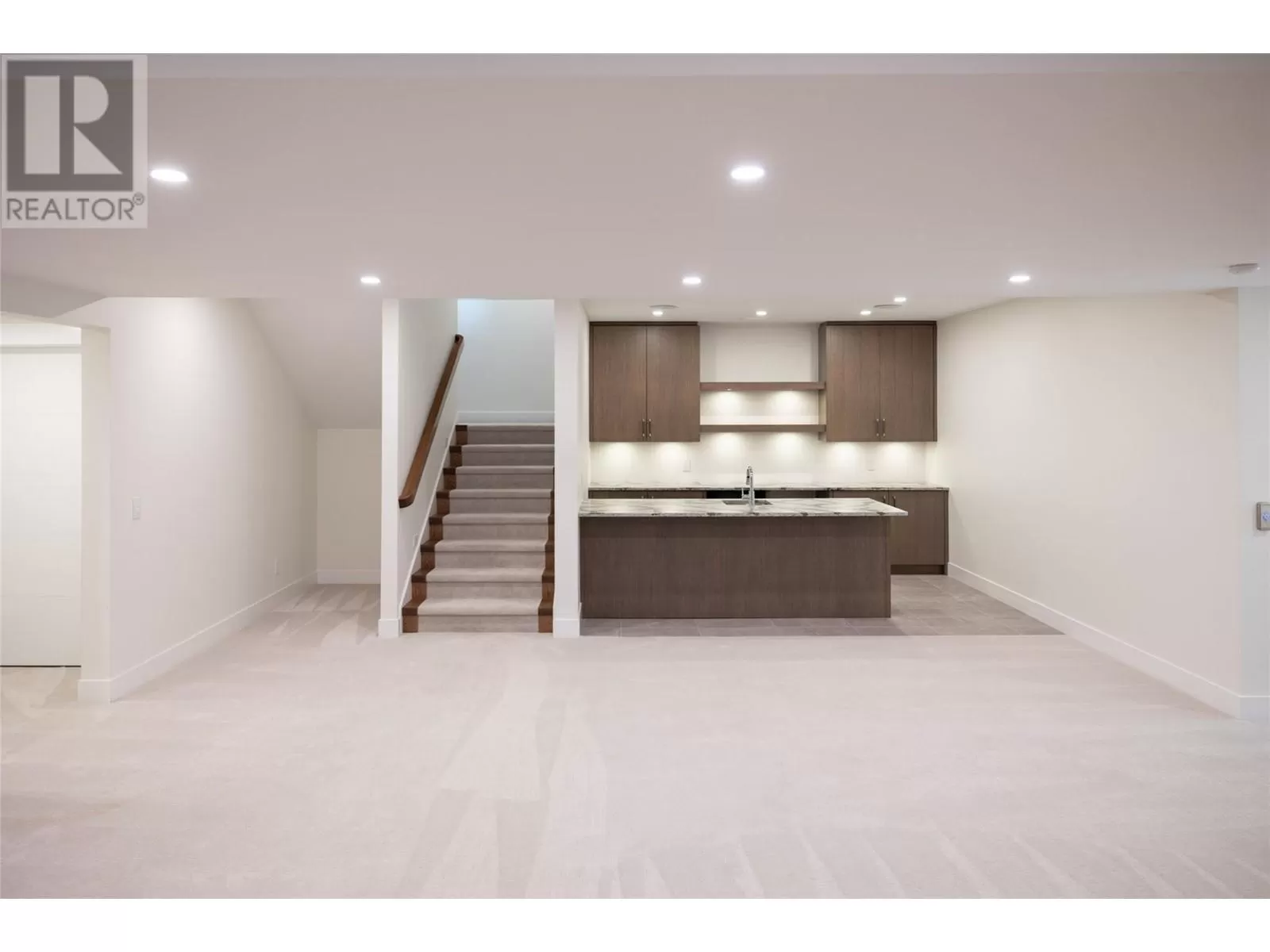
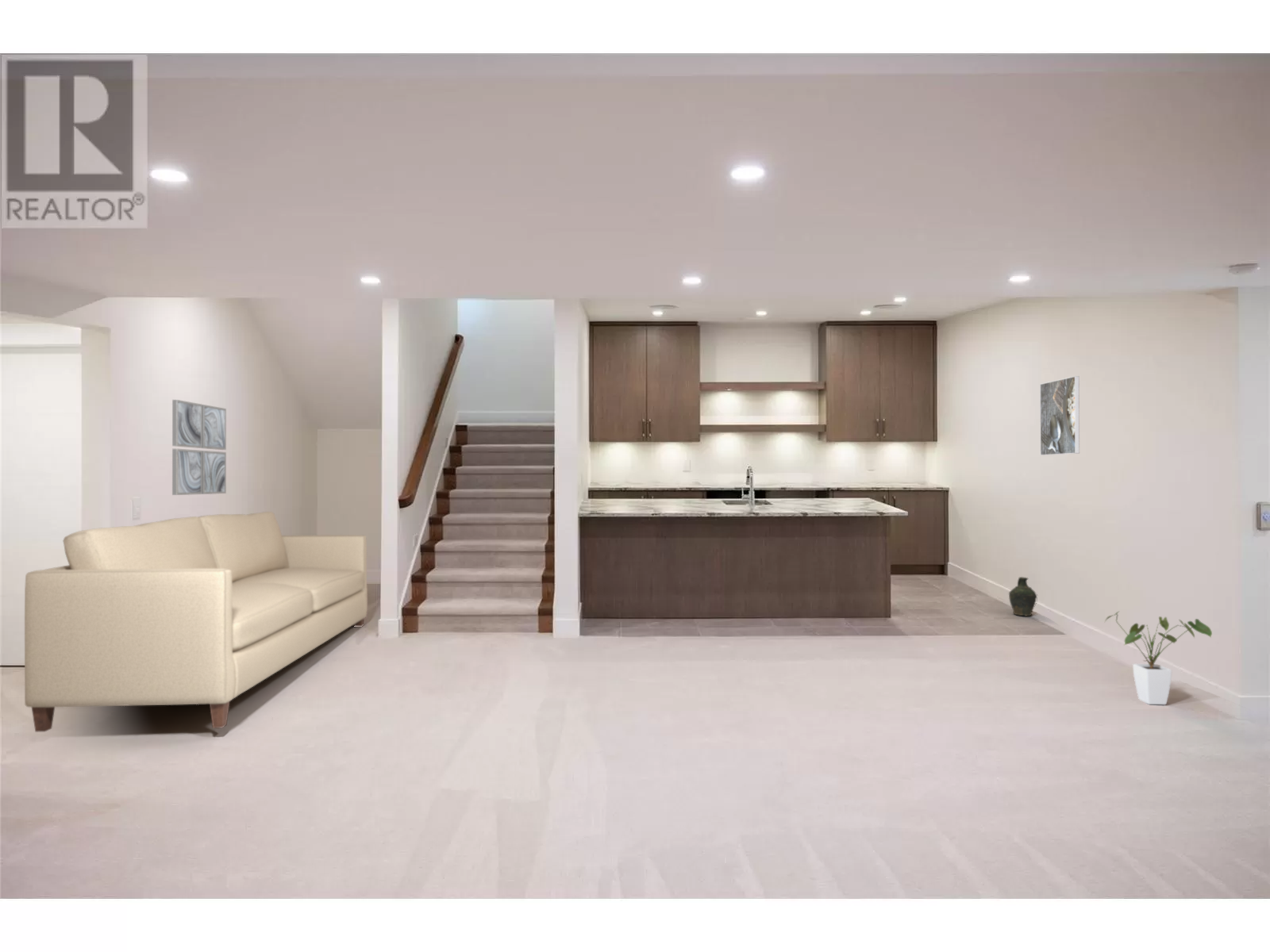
+ ceramic jug (1022, 596)
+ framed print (1059, 417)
+ house plant (1156, 659)
+ sofa (239, 593)
+ wall art (201, 447)
